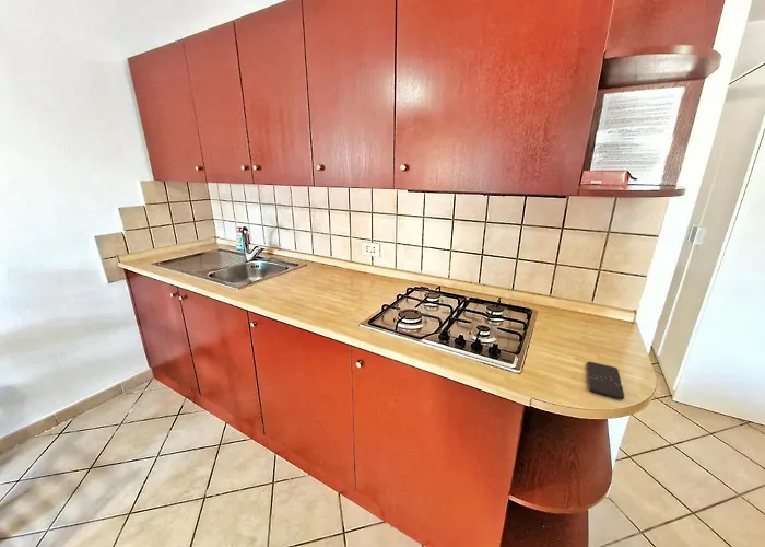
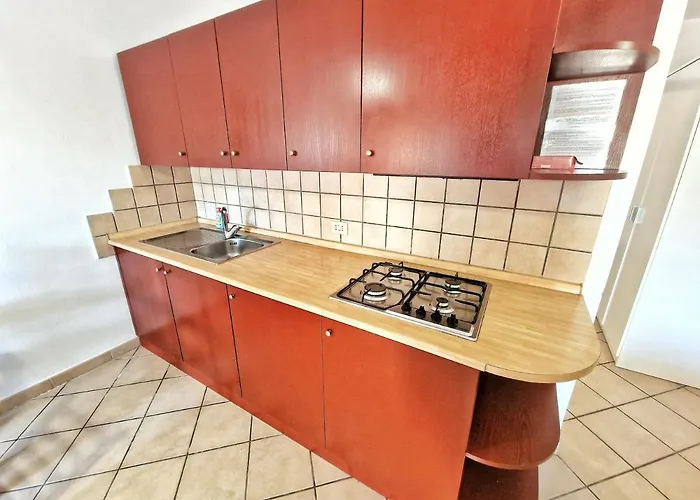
- smartphone (603, 379)
